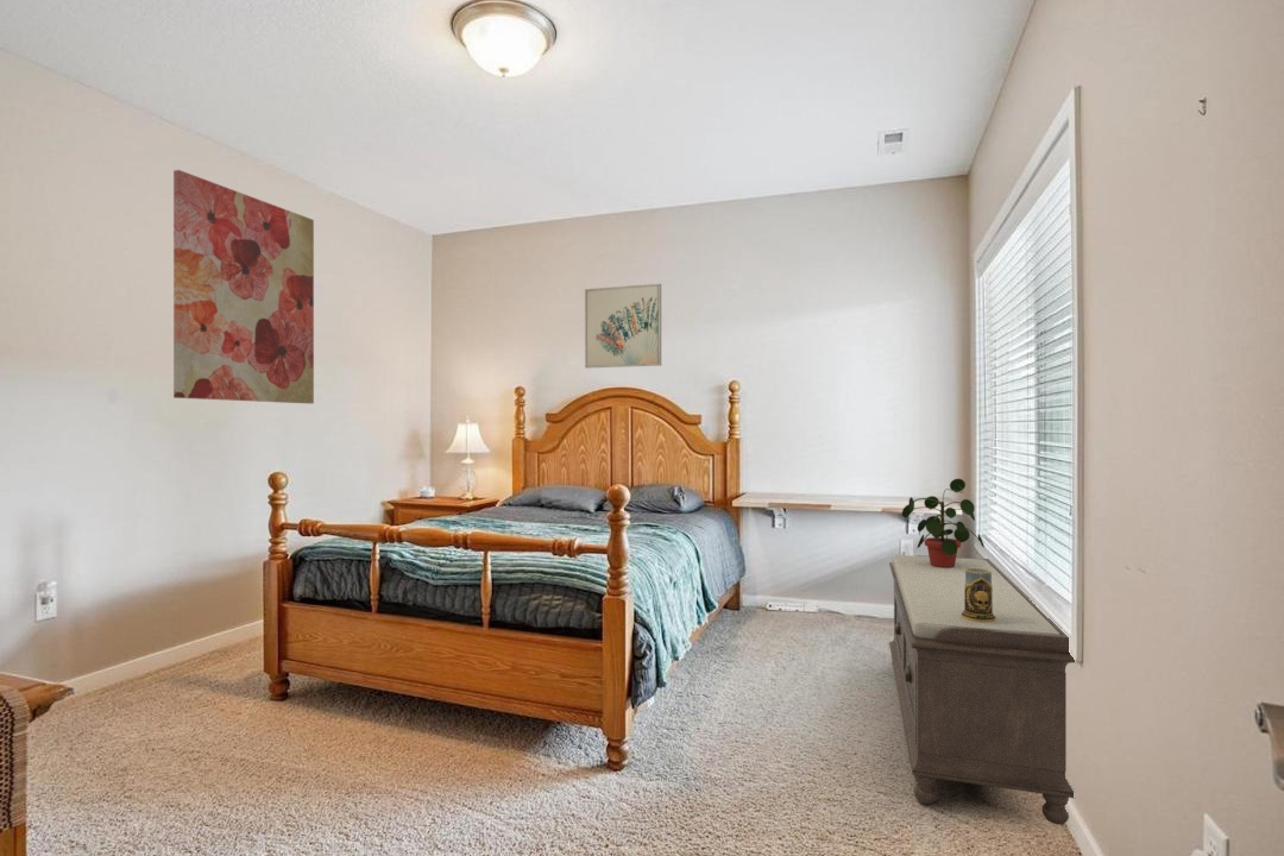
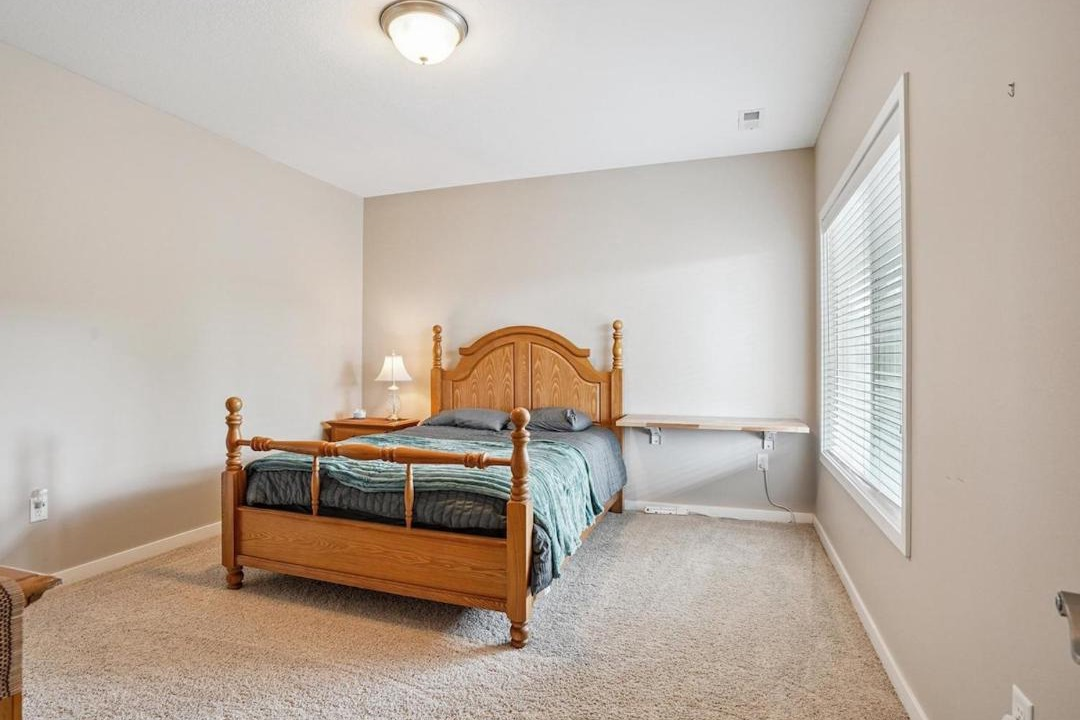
- bench (958, 654)
- potted plant (943, 521)
- wall art (251, 298)
- mug (977, 592)
- wall art (622, 326)
